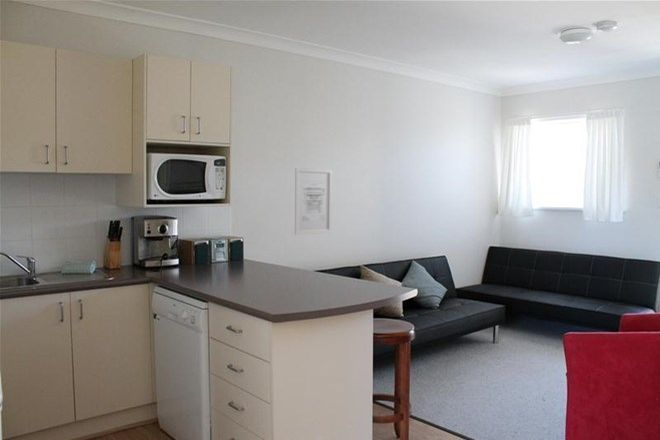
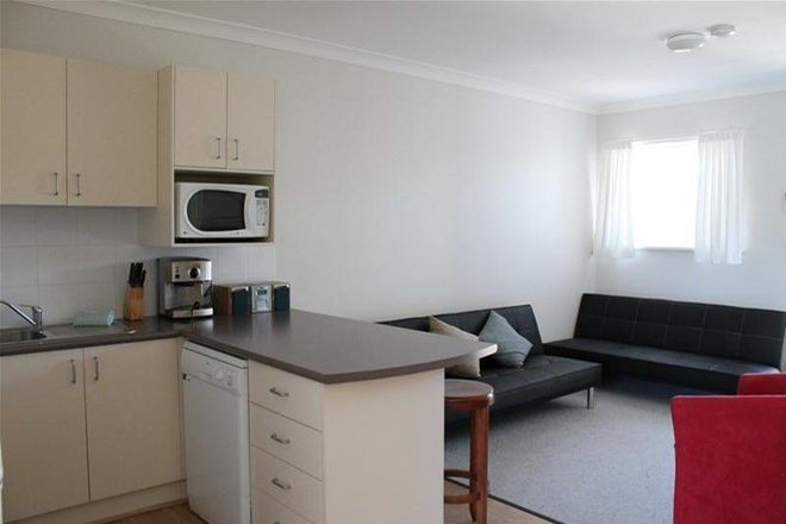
- wall art (314, 201)
